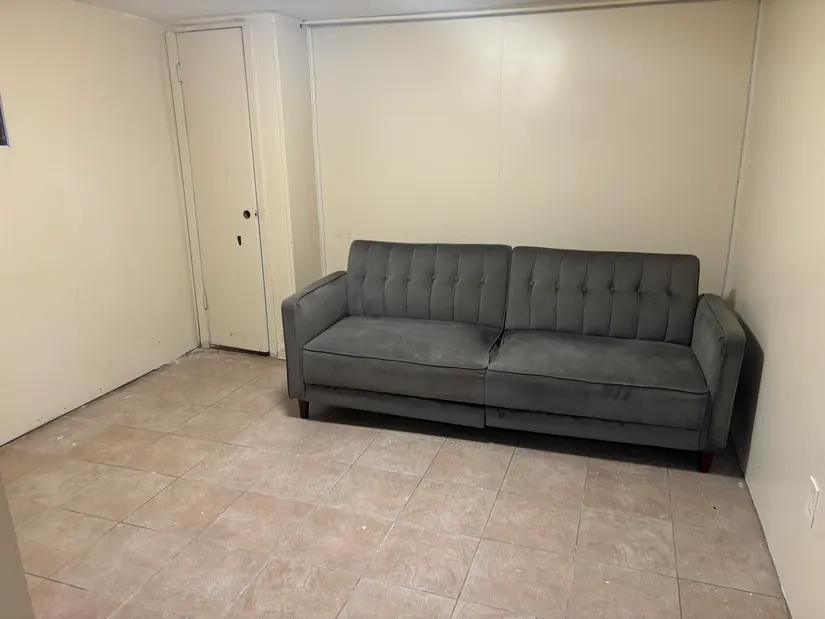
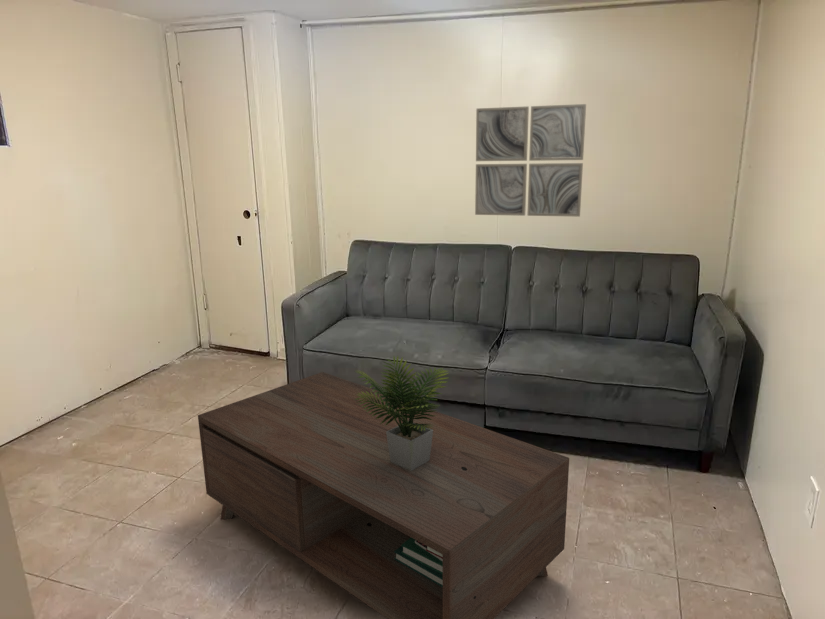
+ coffee table (368, 448)
+ wall art (529, 160)
